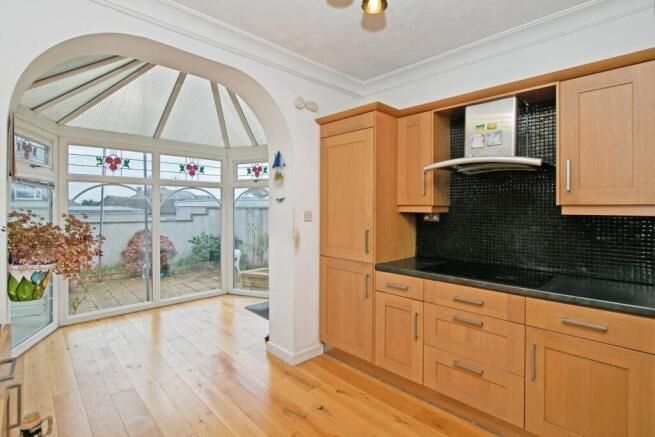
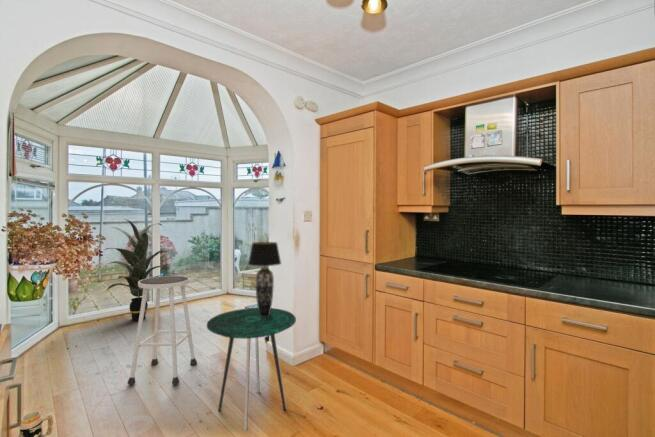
+ table lamp (264, 279)
+ indoor plant (134, 268)
+ stool (164, 330)
+ side table (249, 364)
